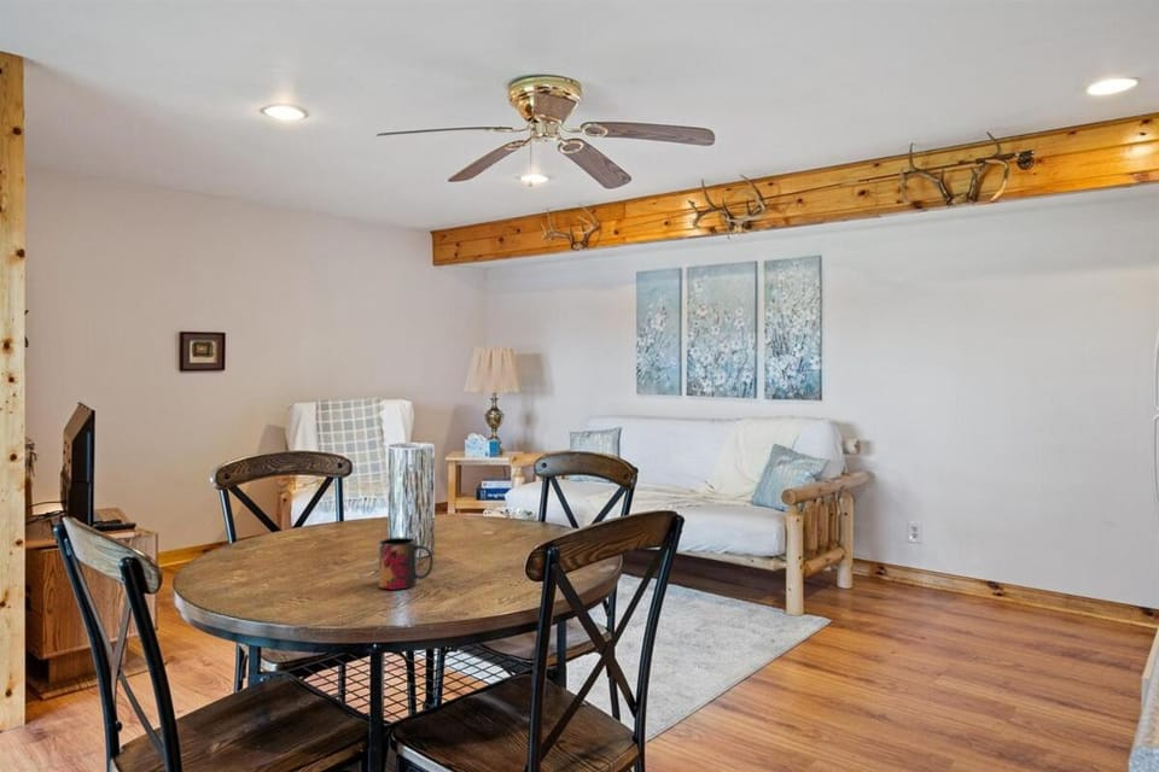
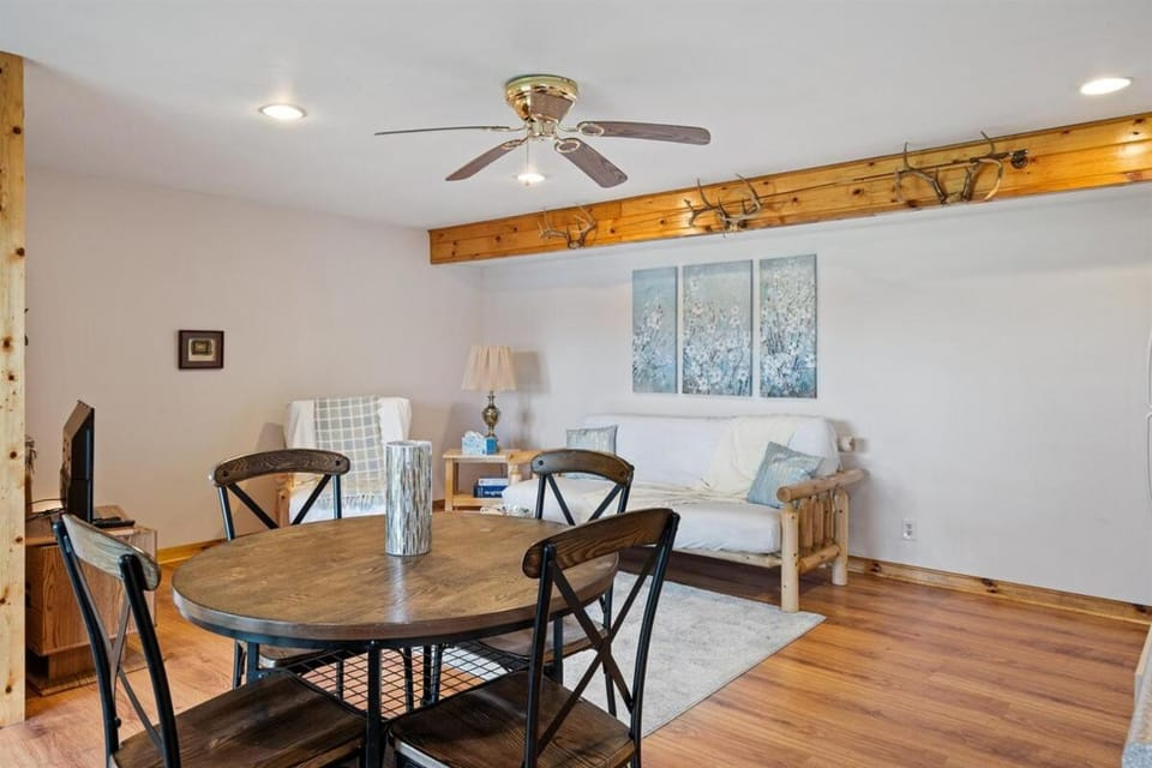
- mug (406, 562)
